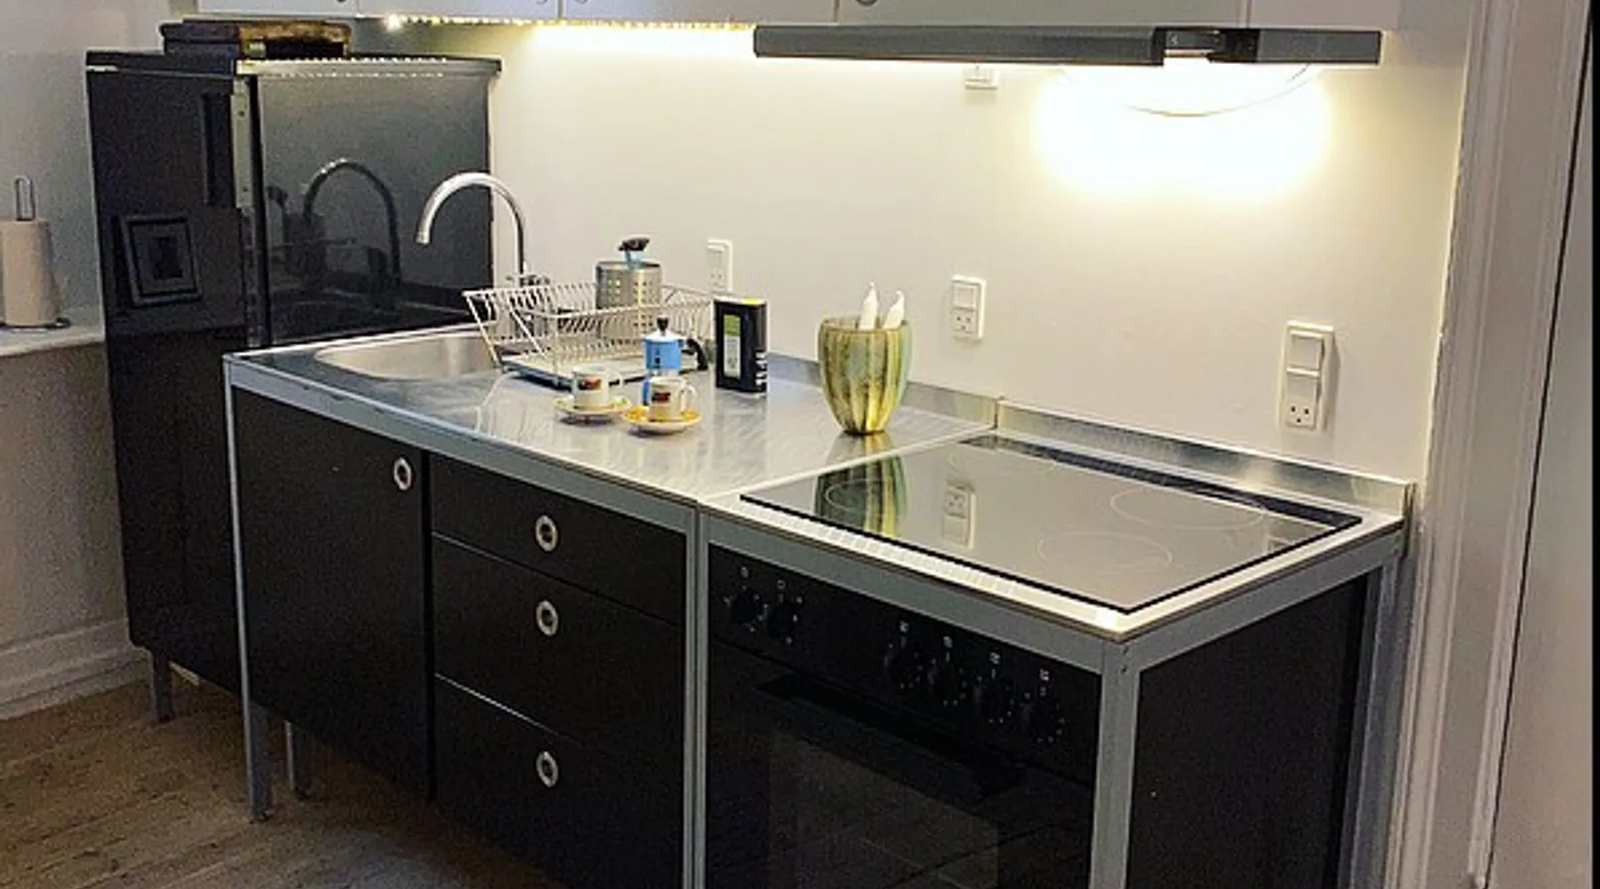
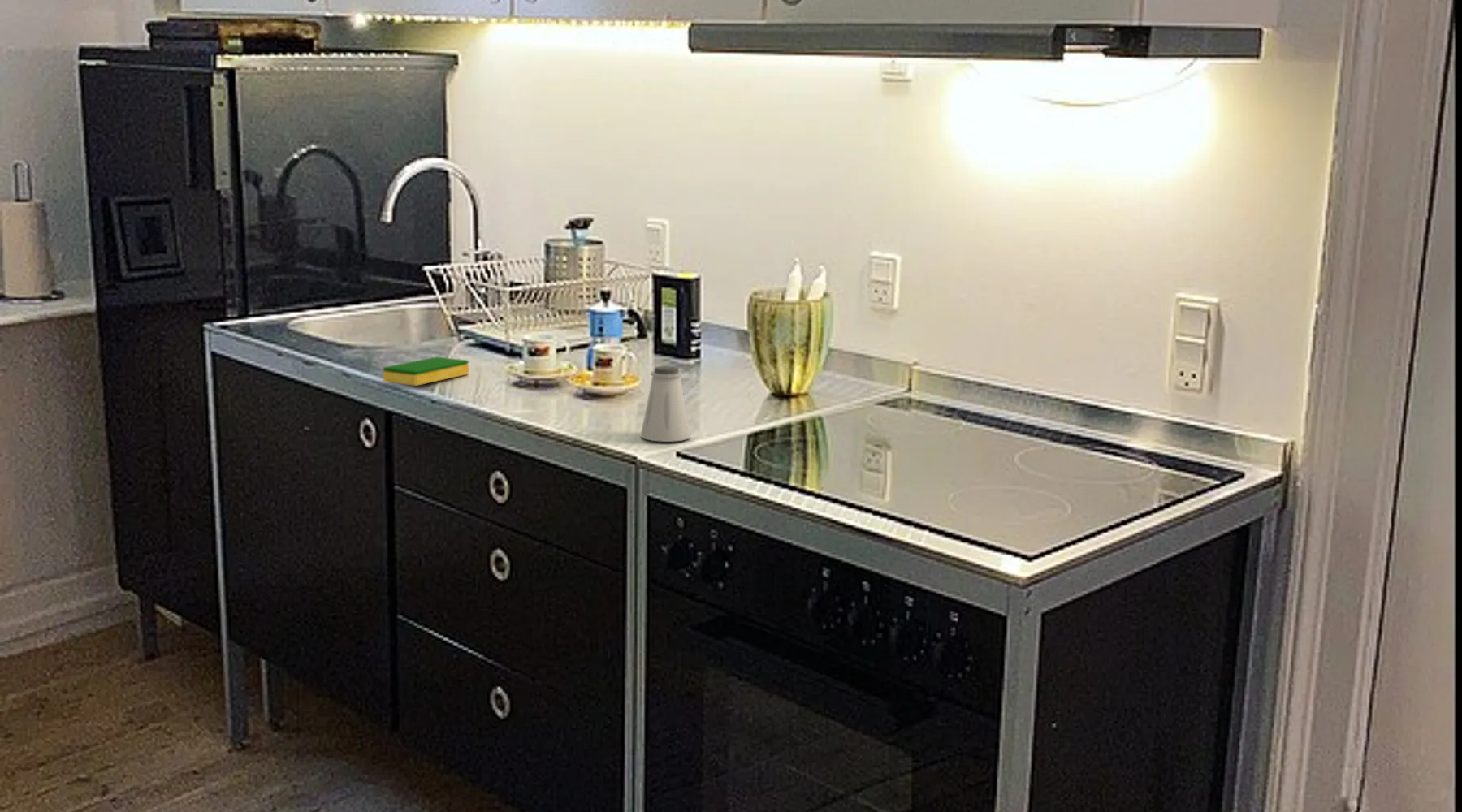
+ dish sponge (426, 370)
+ saltshaker (666, 402)
